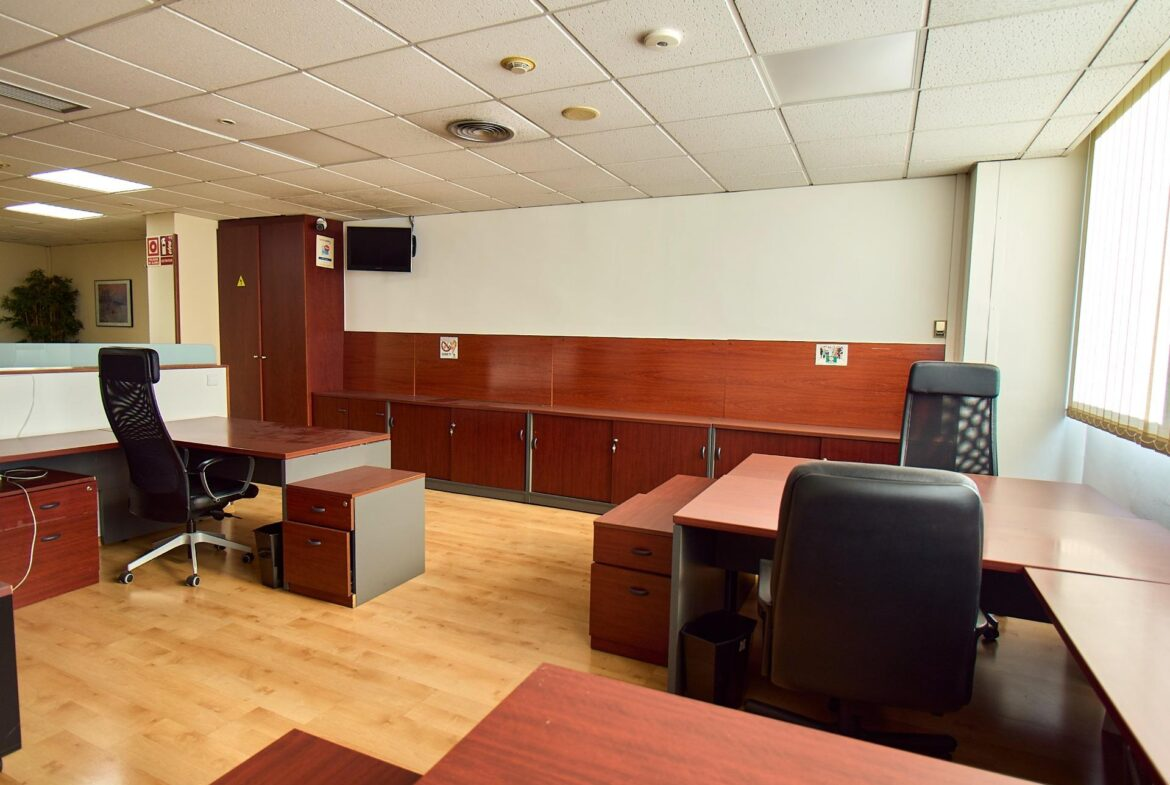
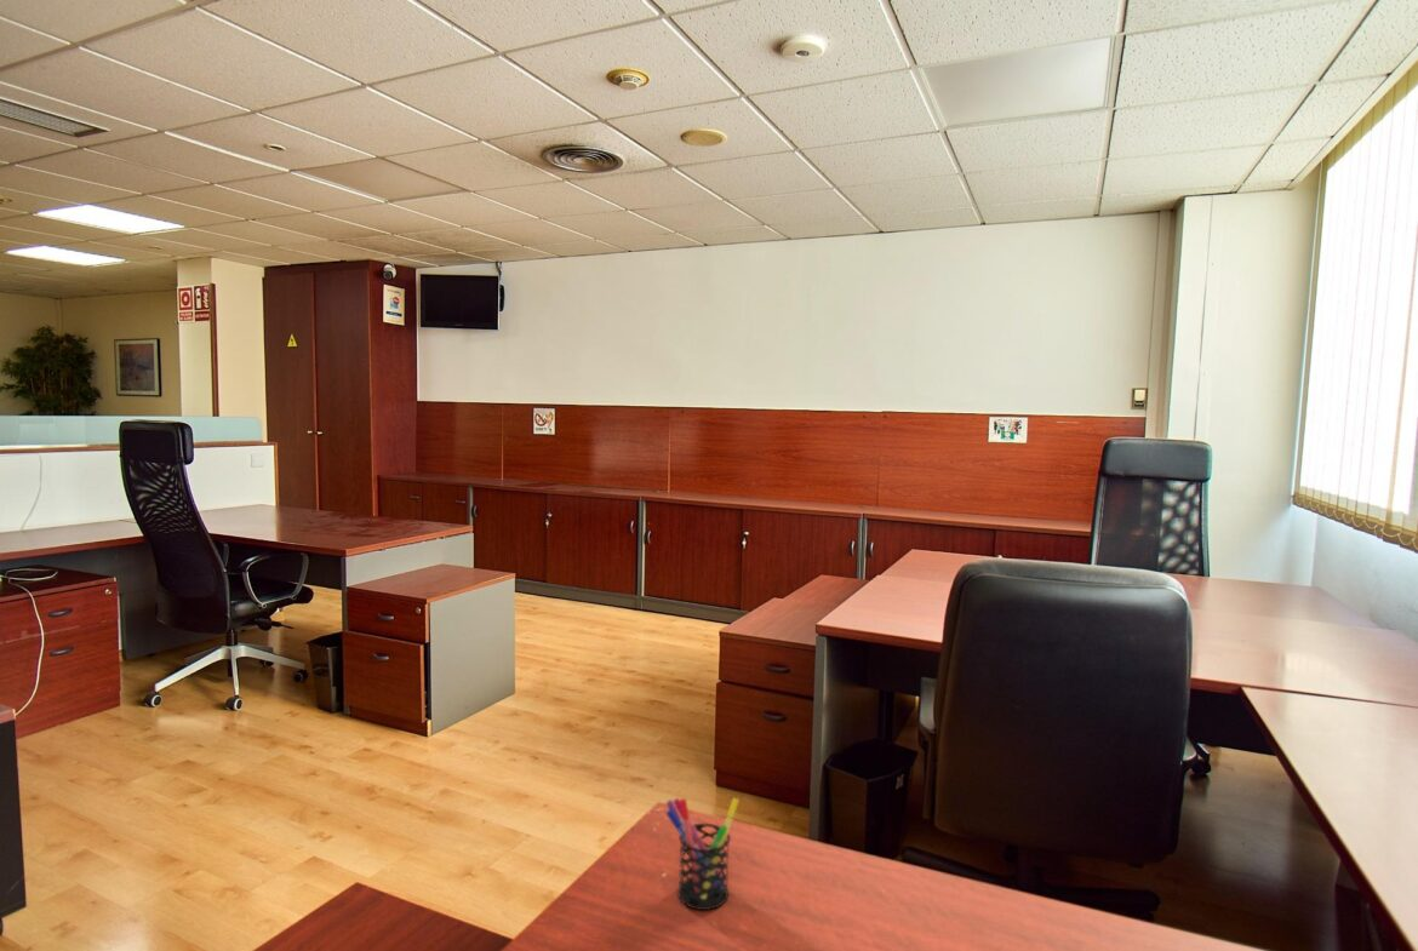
+ pen holder (704, 847)
